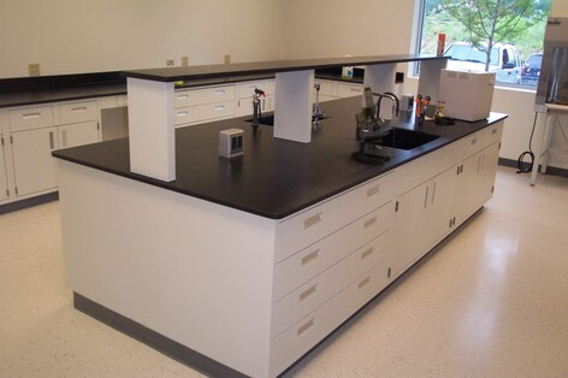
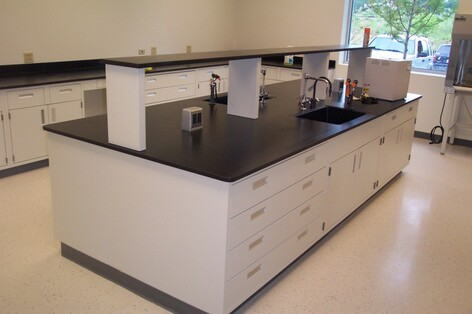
- microscope (372, 124)
